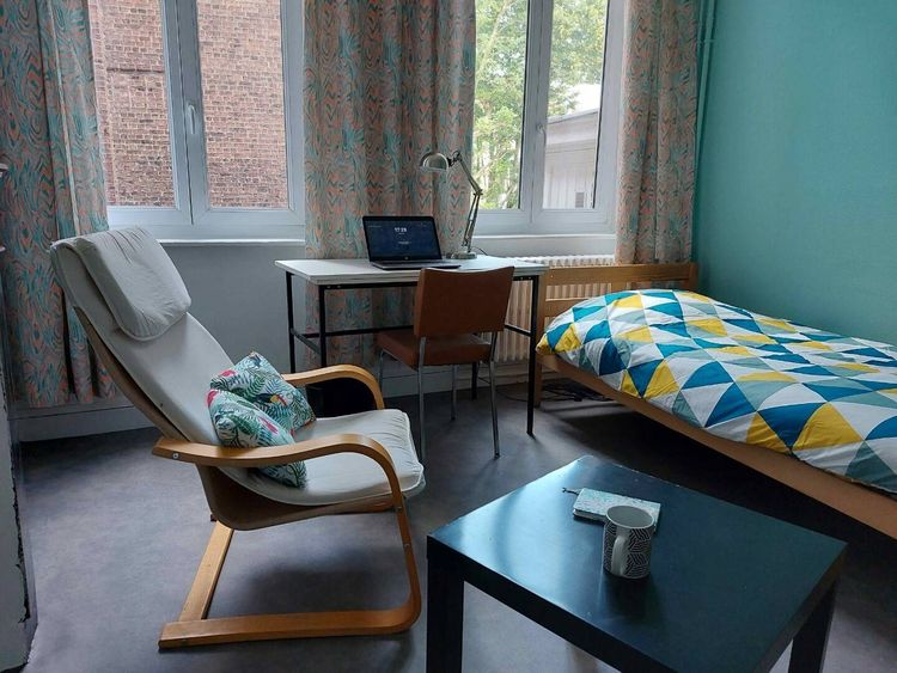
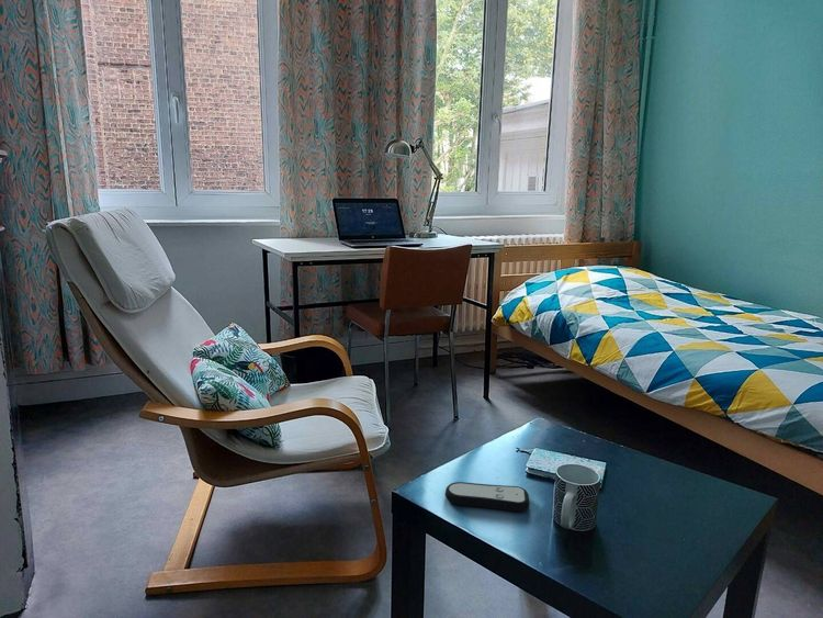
+ remote control (486, 495)
